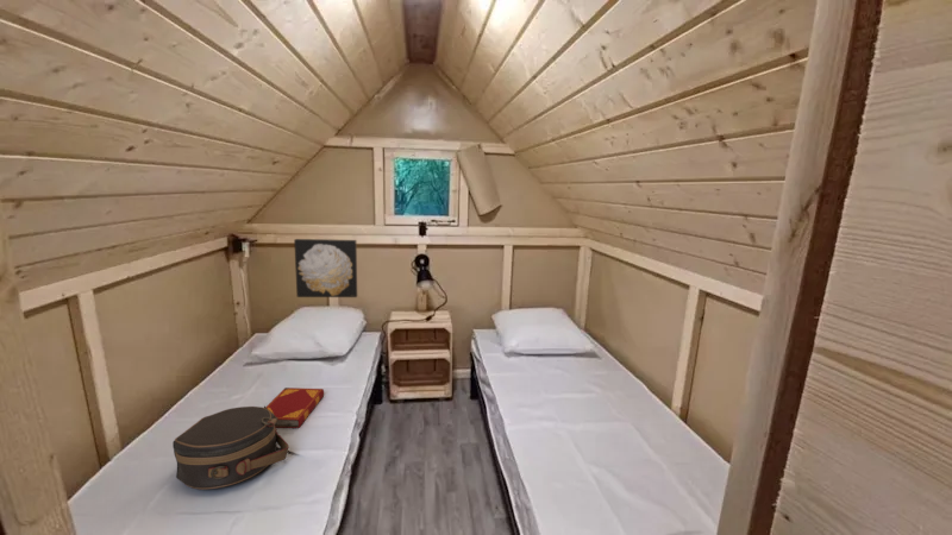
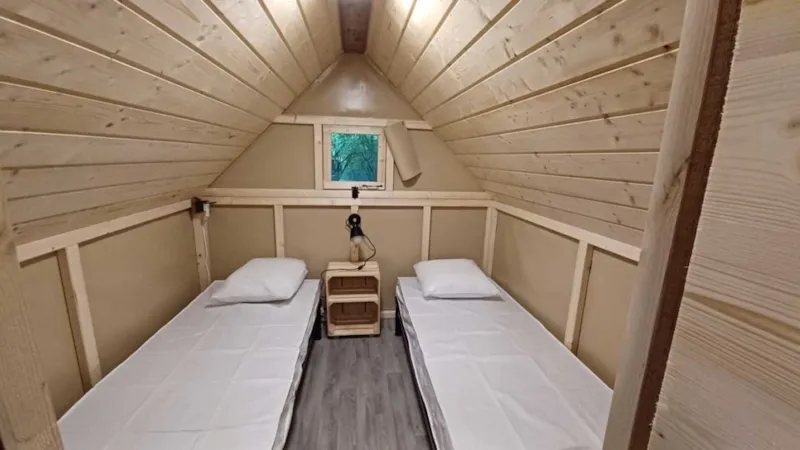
- hat box (238, 442)
- hardback book (292, 405)
- wall art (326, 268)
